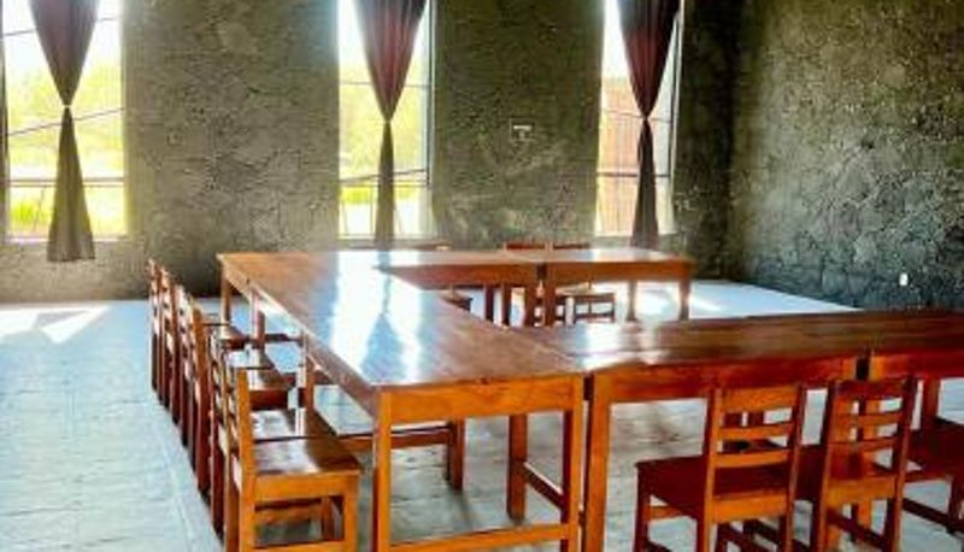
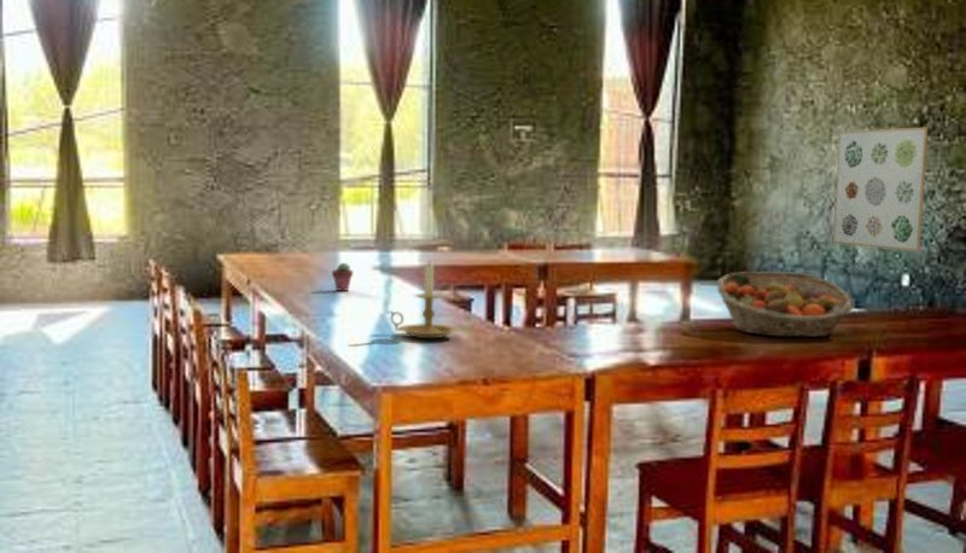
+ fruit basket (782, 303)
+ candle holder (429, 298)
+ wall art (877, 188)
+ potted succulent (342, 275)
